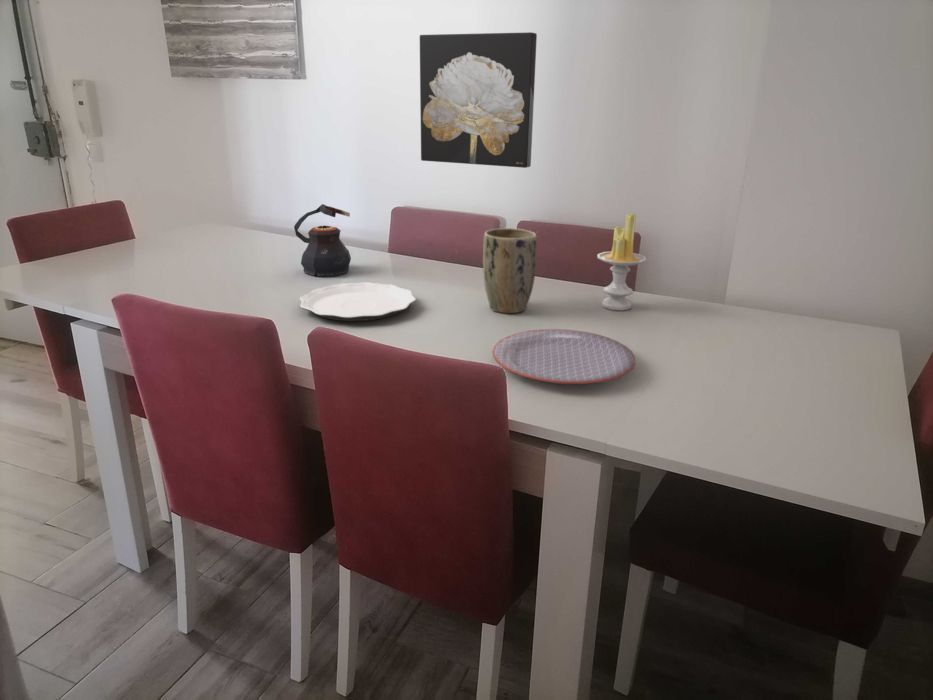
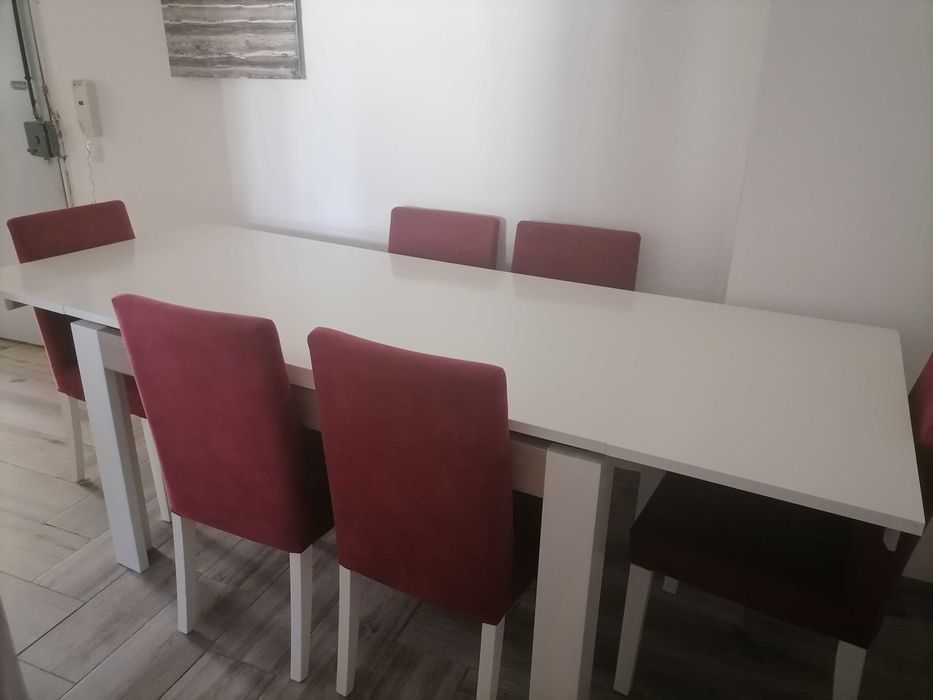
- candle (621, 260)
- plant pot (508, 271)
- plate (562, 358)
- teapot (323, 238)
- wall art (475, 101)
- plate (358, 302)
